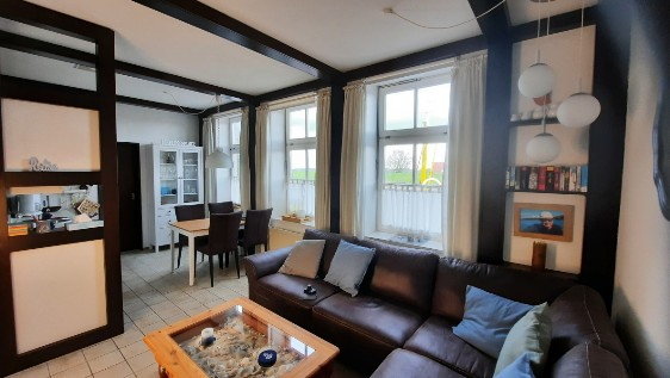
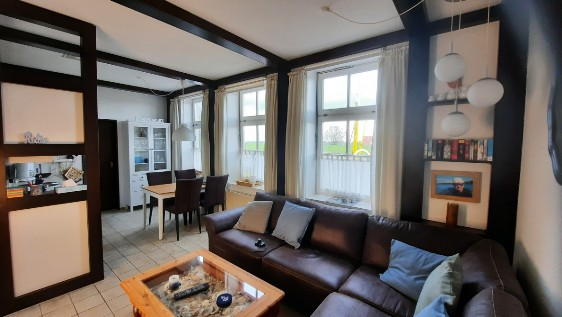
+ remote control (192, 291)
